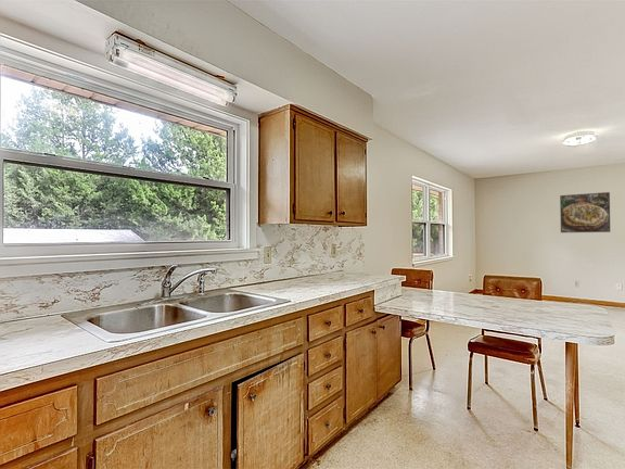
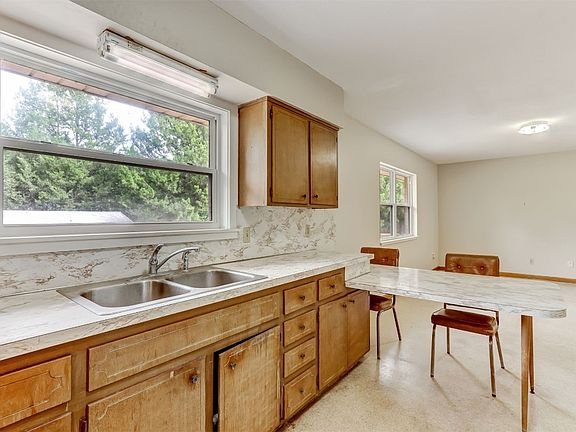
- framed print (584, 213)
